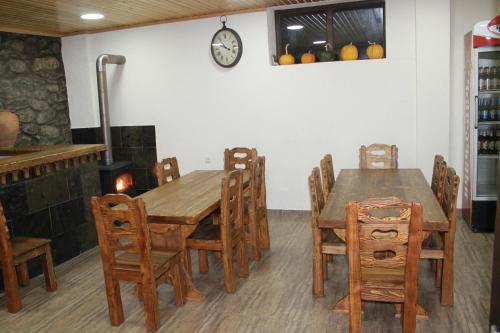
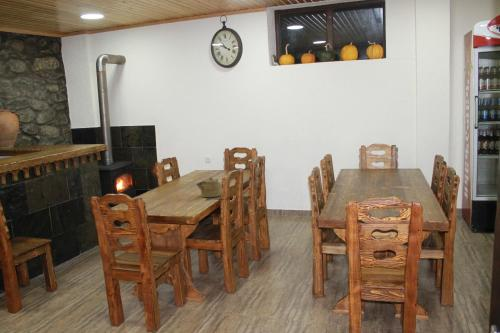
+ kettle (208, 186)
